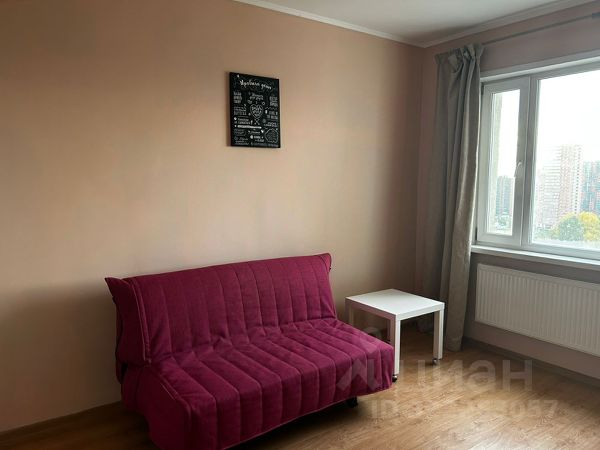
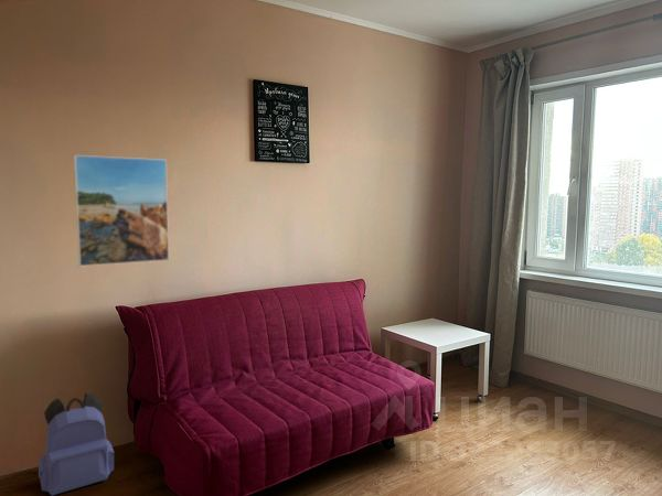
+ backpack (74, 435)
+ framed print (124, 211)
